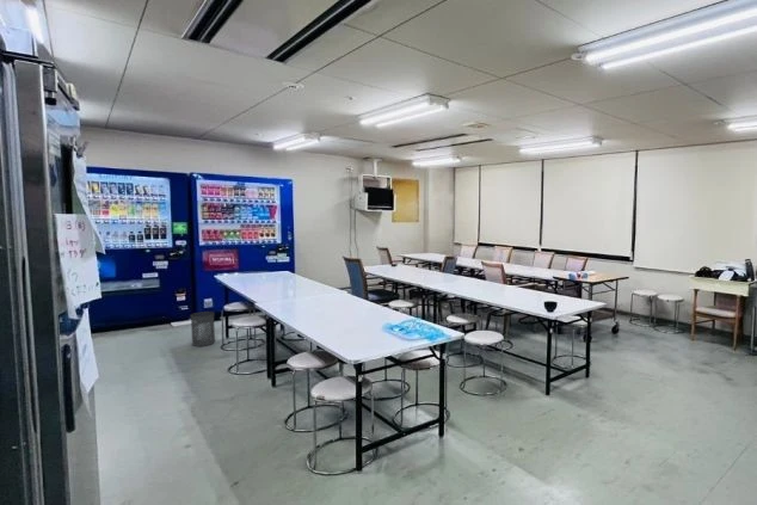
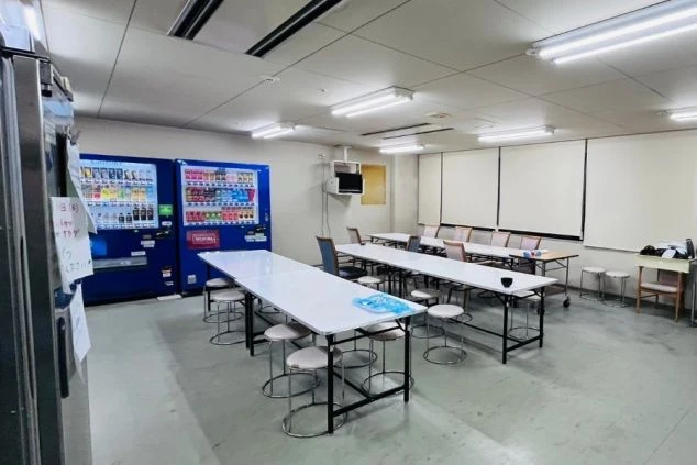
- trash can (202, 328)
